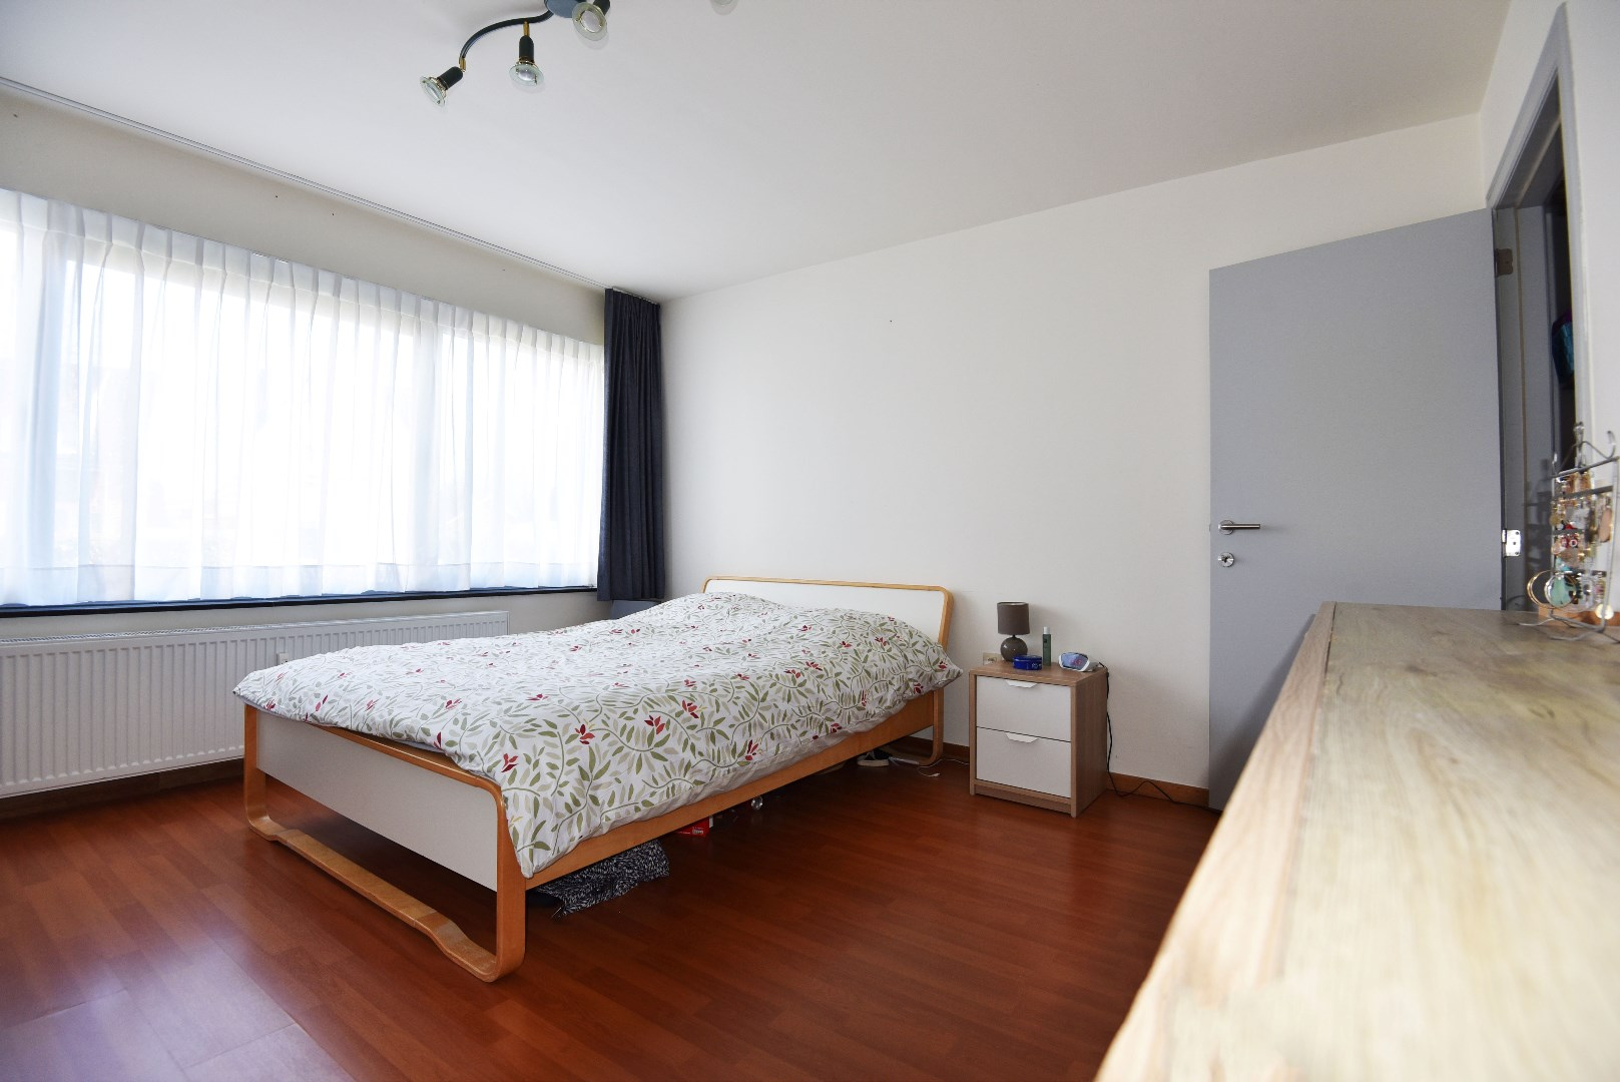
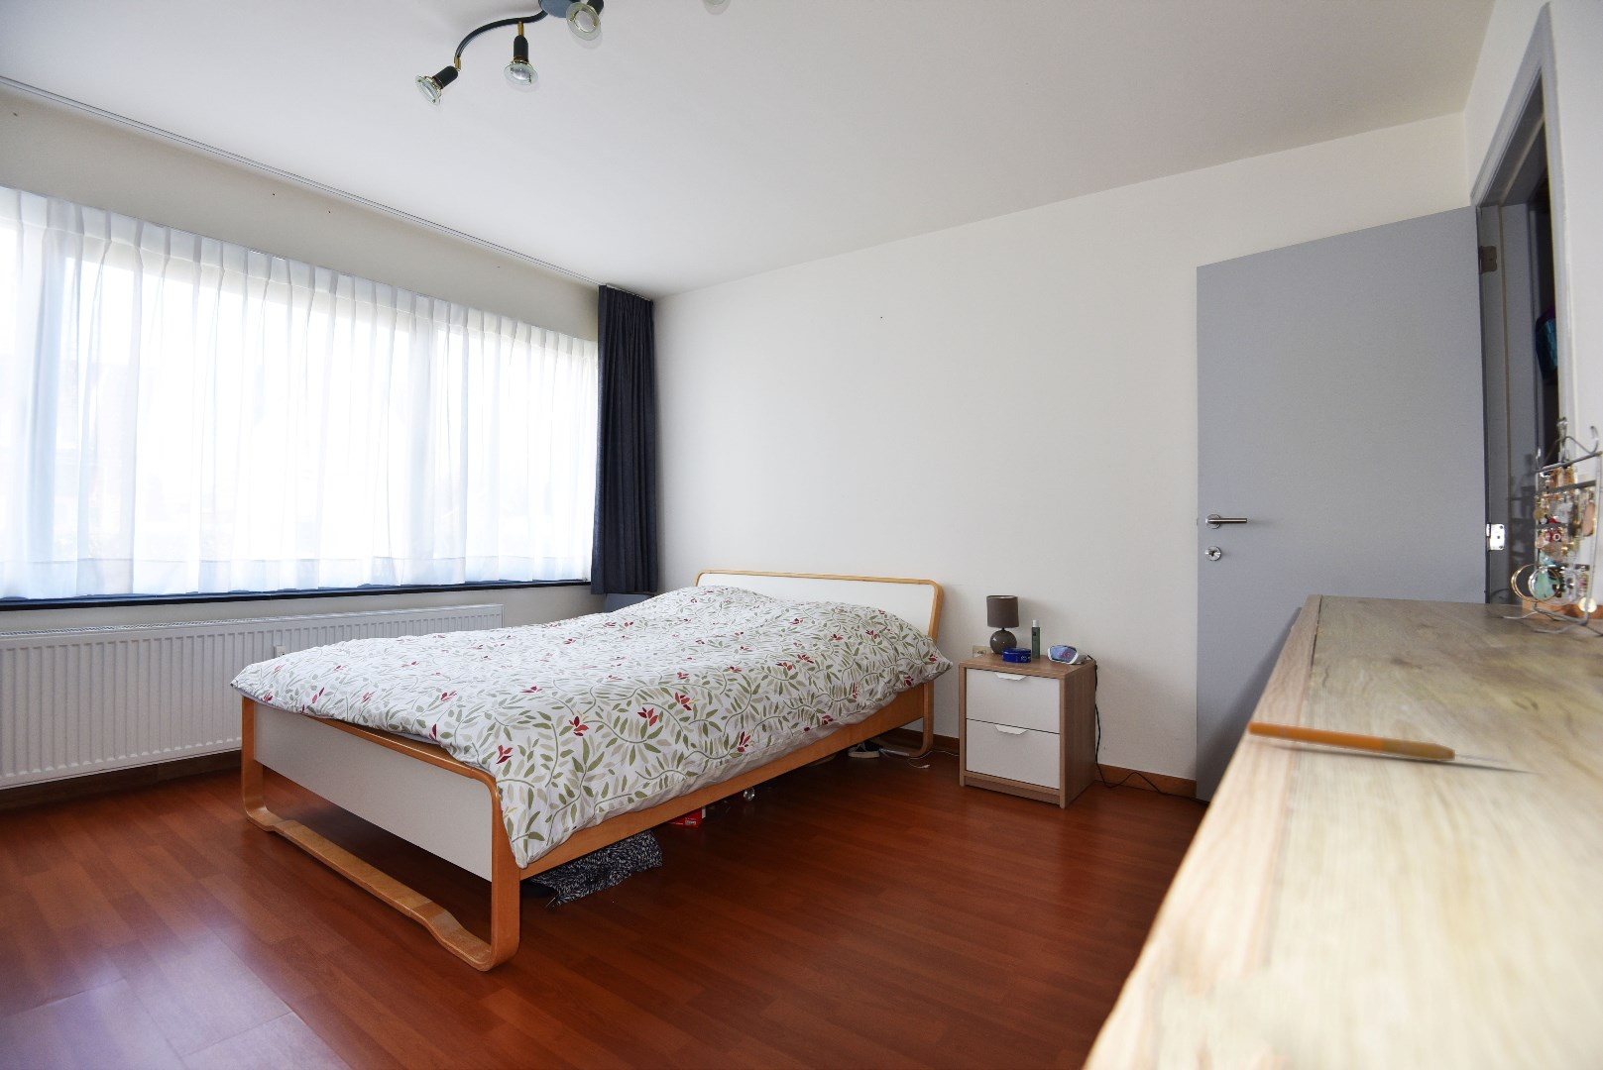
+ craft knife (1366, 743)
